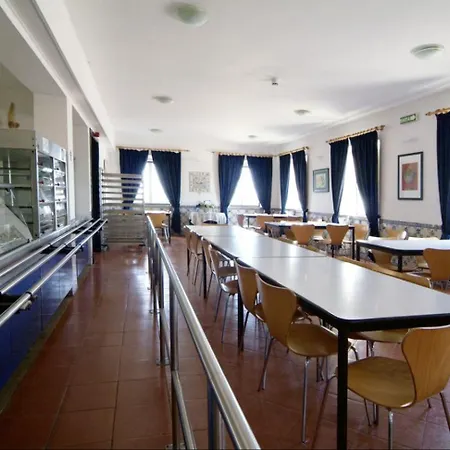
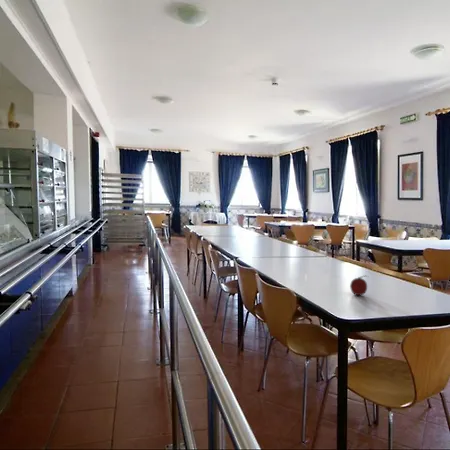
+ fruit (359, 285)
